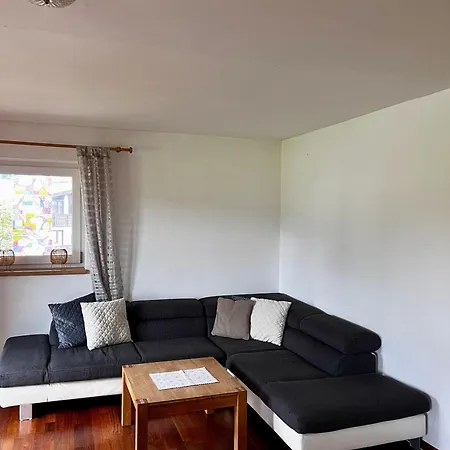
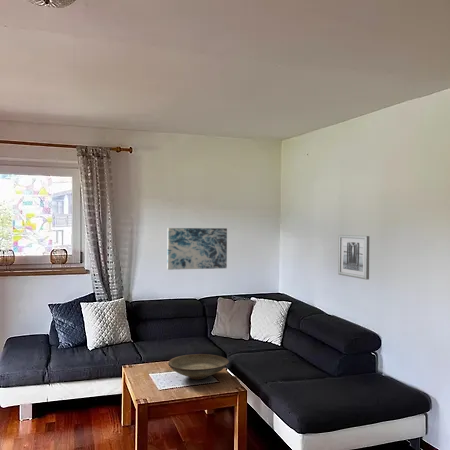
+ decorative bowl (198, 368)
+ wall art (353, 256)
+ wall art (197, 248)
